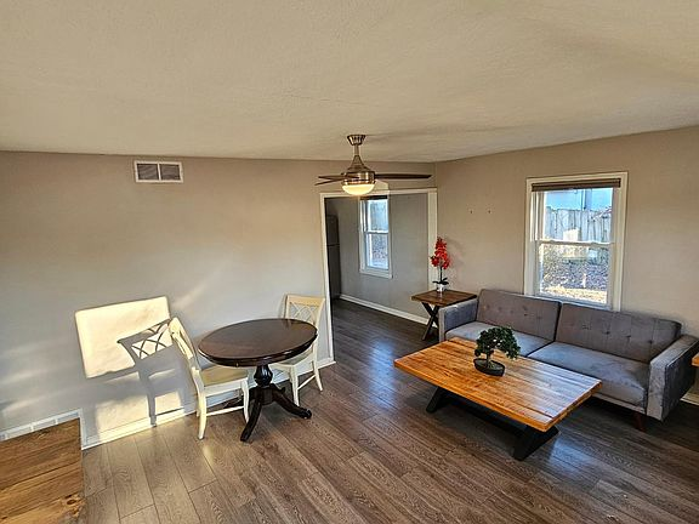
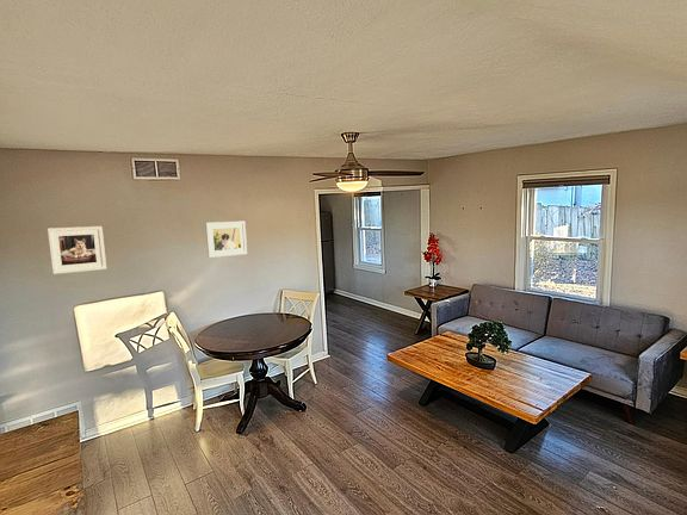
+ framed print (78, 249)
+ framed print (227, 238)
